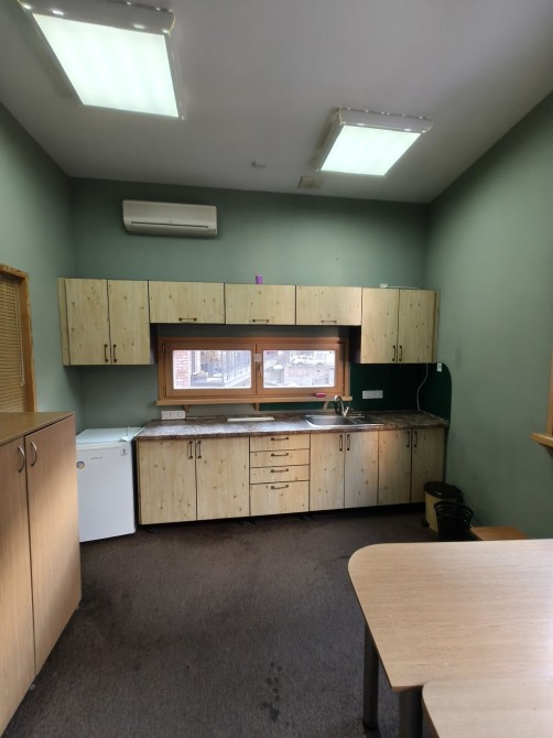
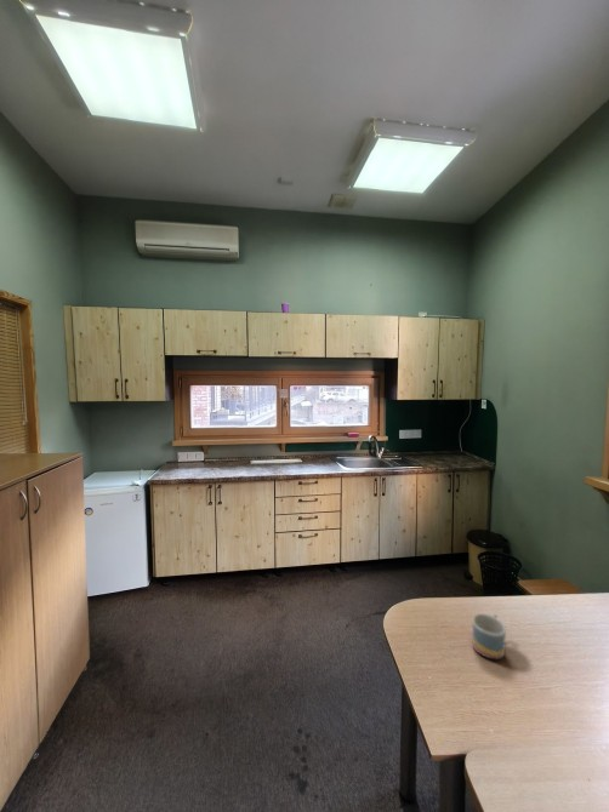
+ mug (489, 633)
